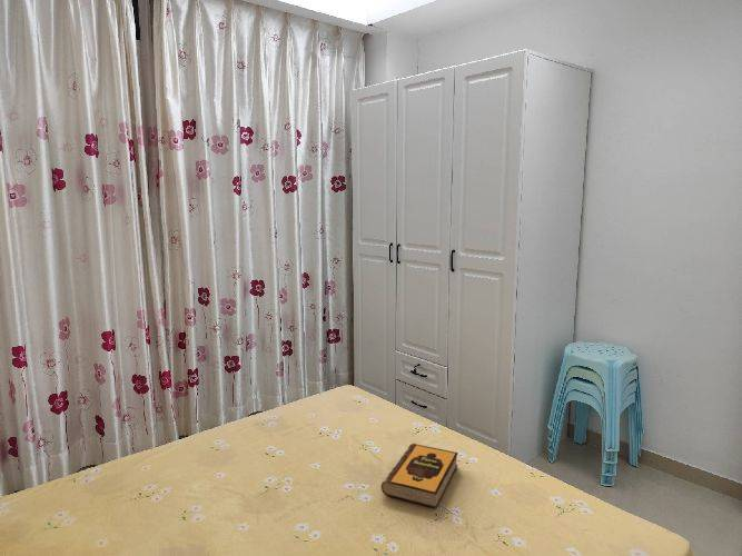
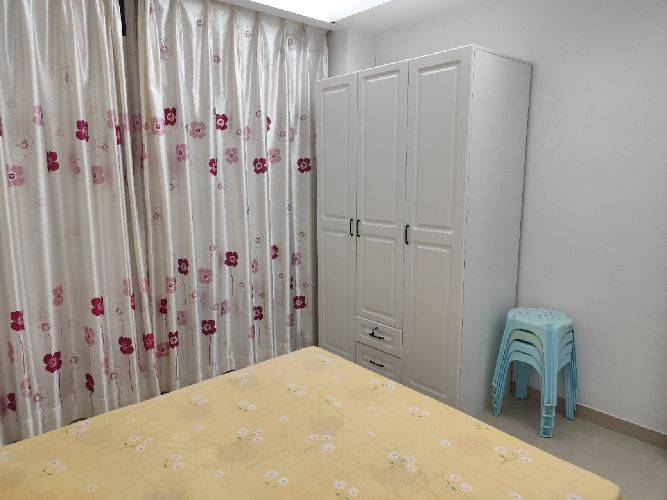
- hardback book (421, 471)
